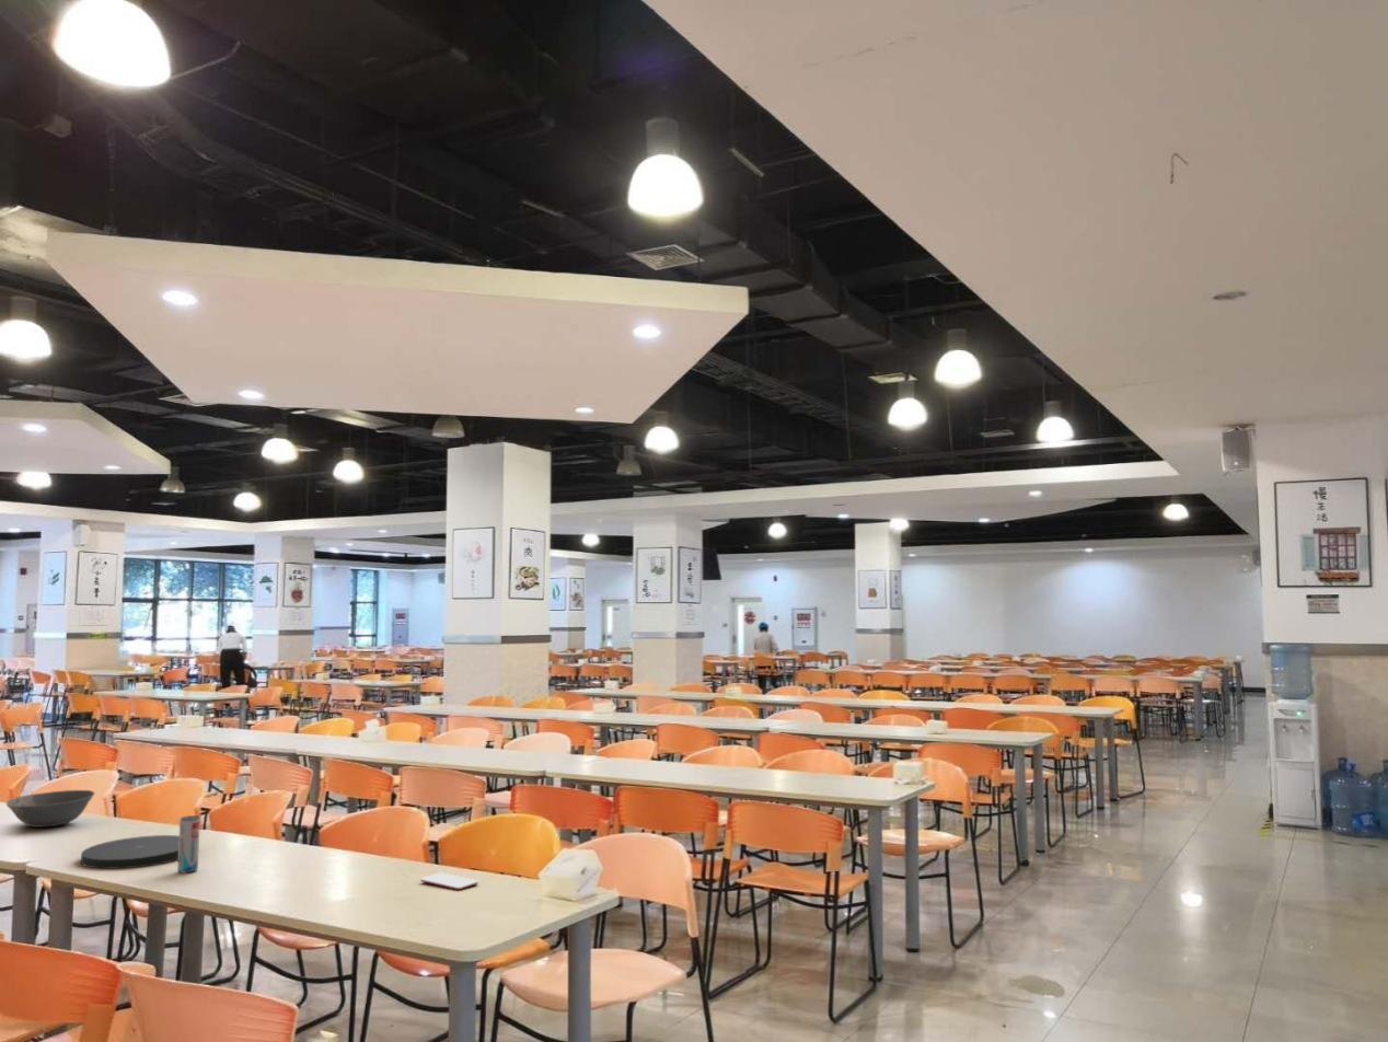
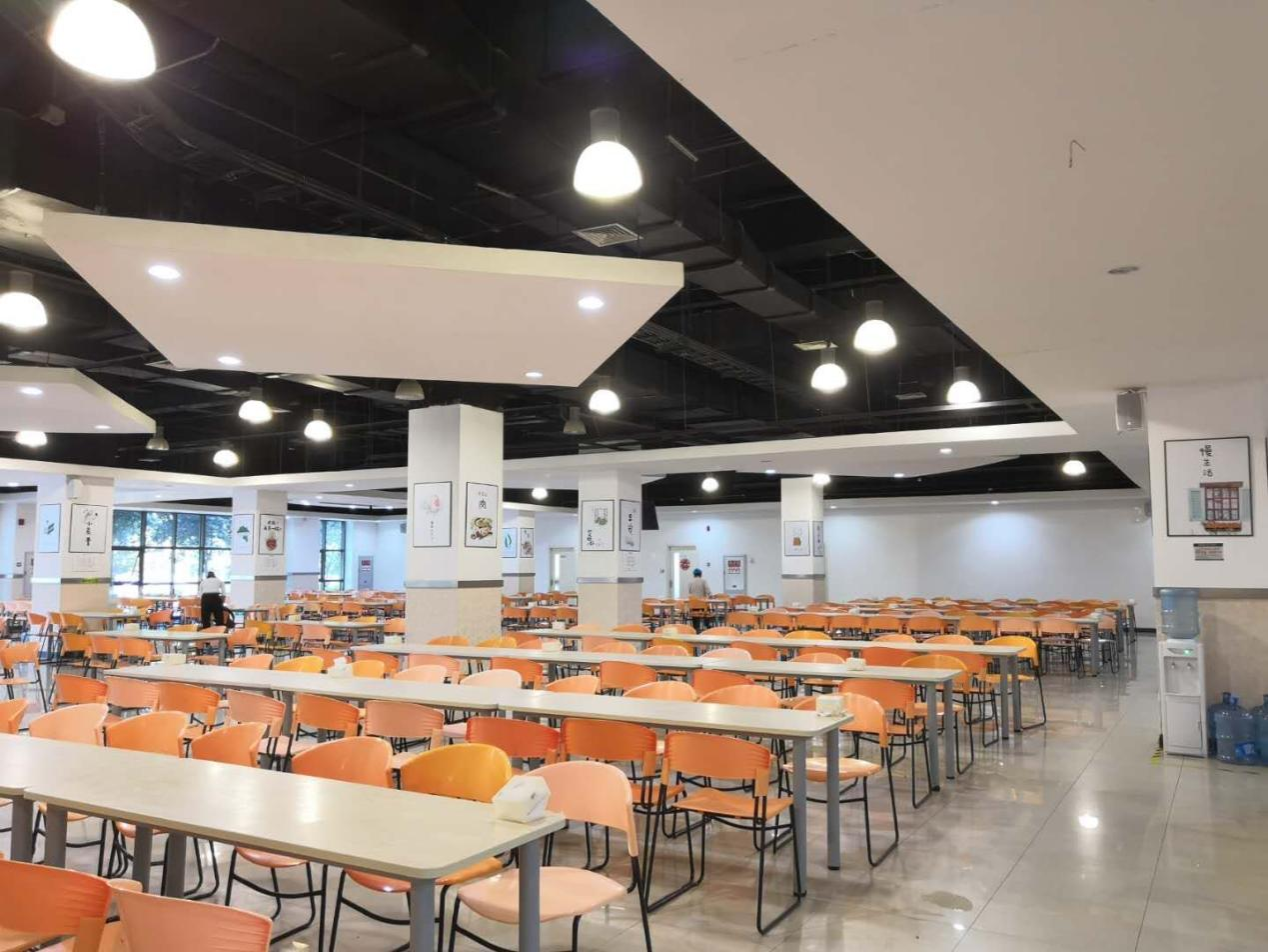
- beverage can (188, 844)
- plate (138, 852)
- bowl (50, 810)
- smartphone (449, 881)
